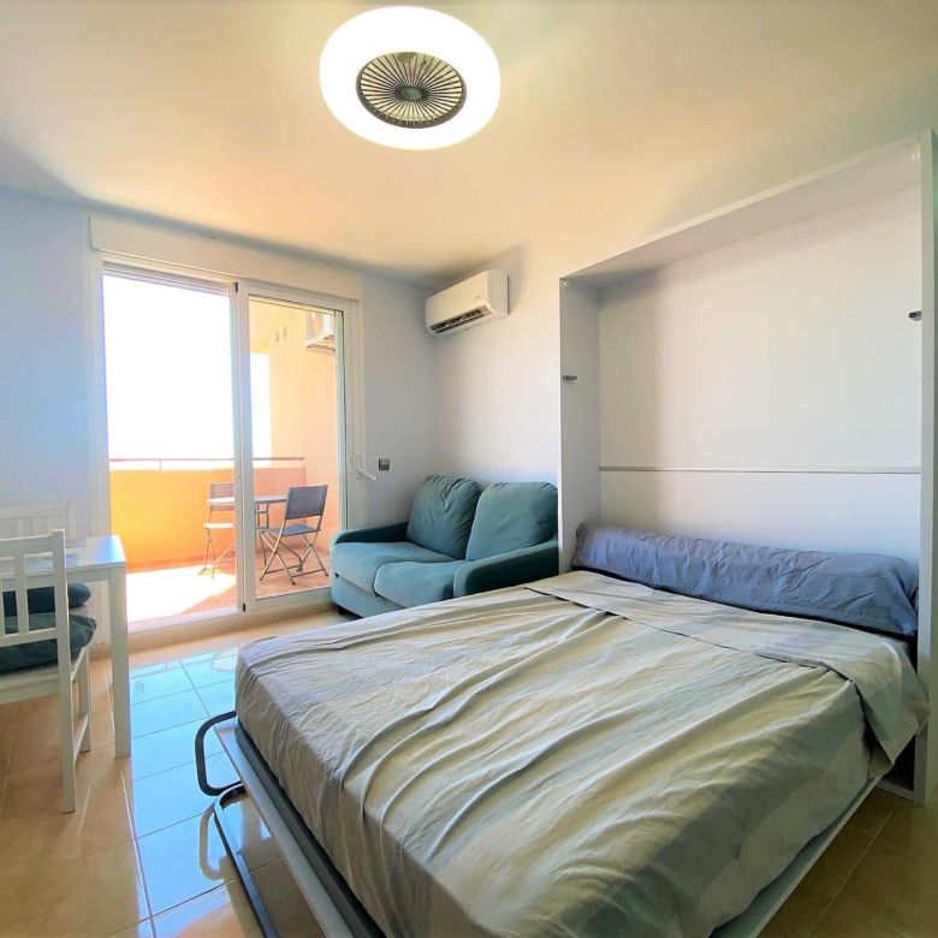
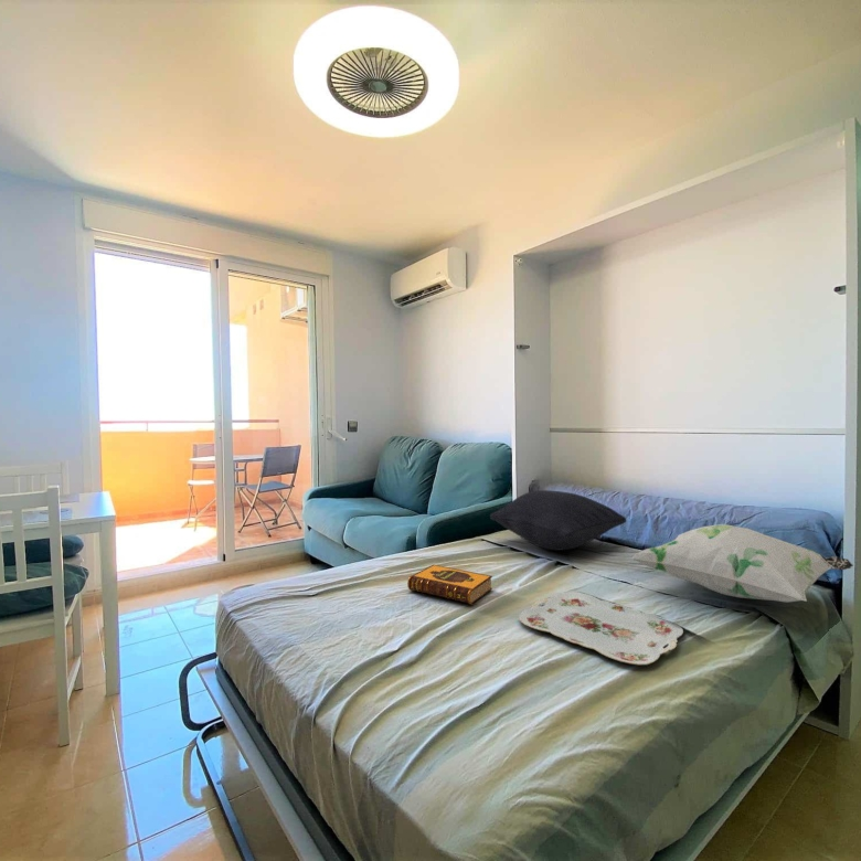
+ hardback book (449, 583)
+ pillow (556, 518)
+ serving tray (597, 624)
+ decorative pillow (738, 561)
